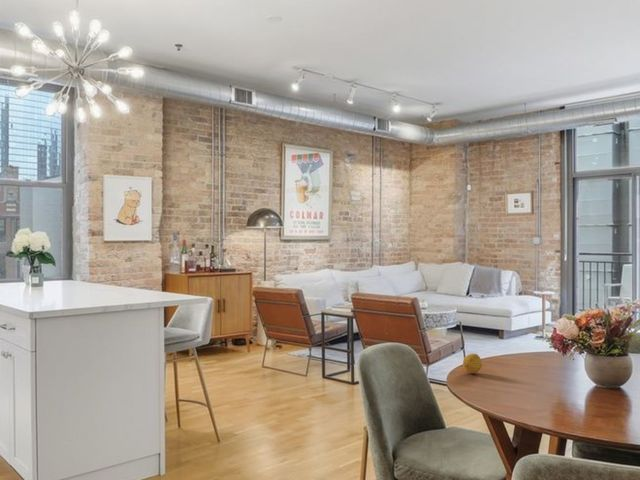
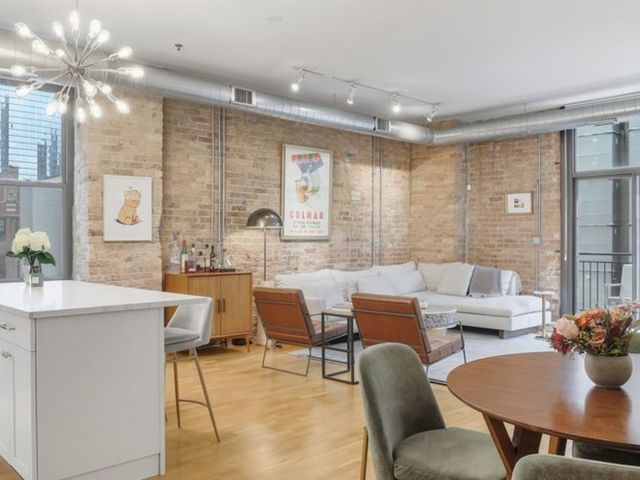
- fruit (472, 363)
